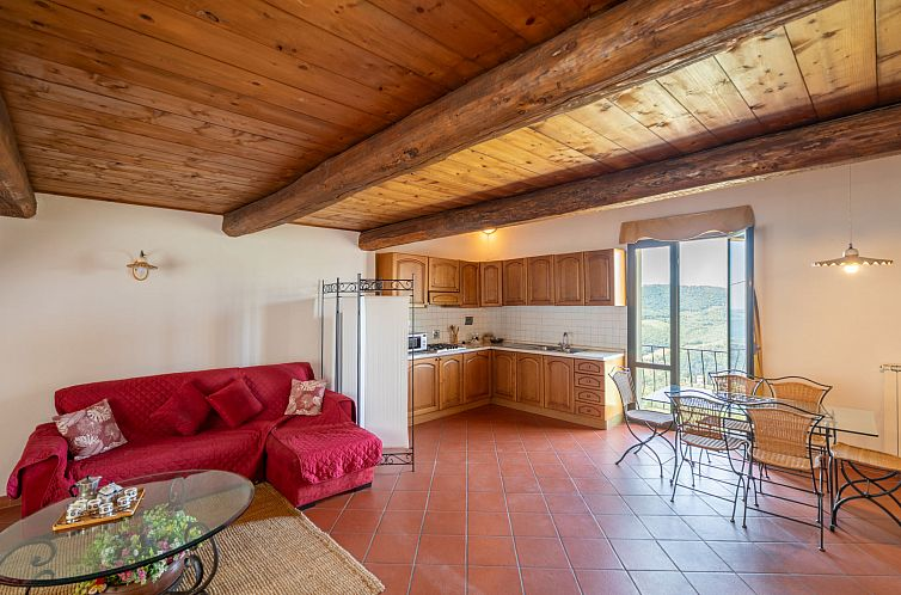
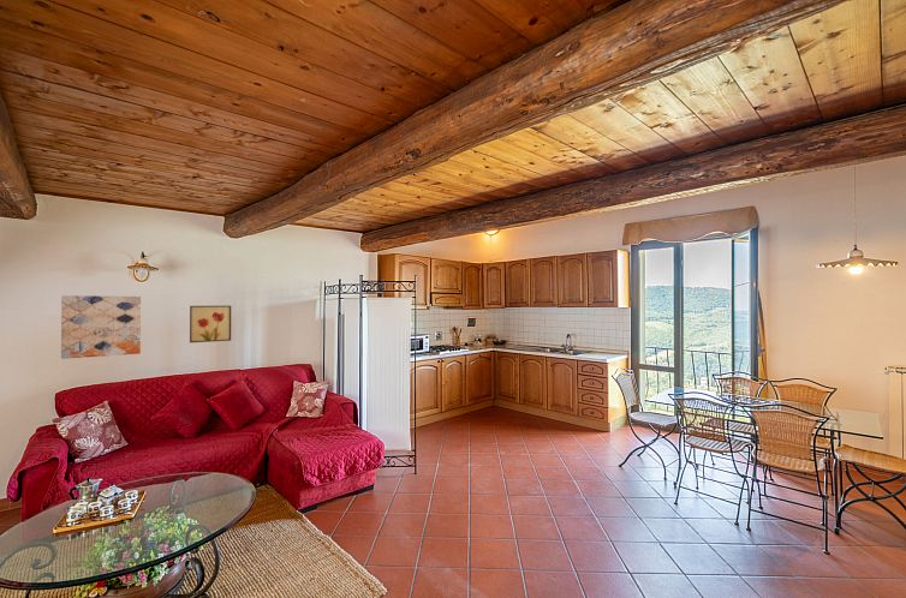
+ wall art (102, 325)
+ wall art (210, 323)
